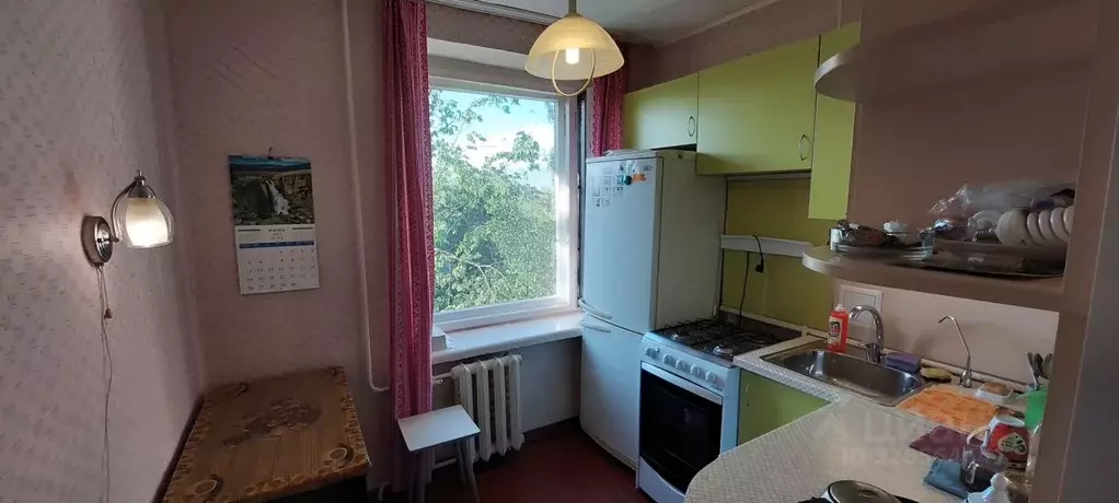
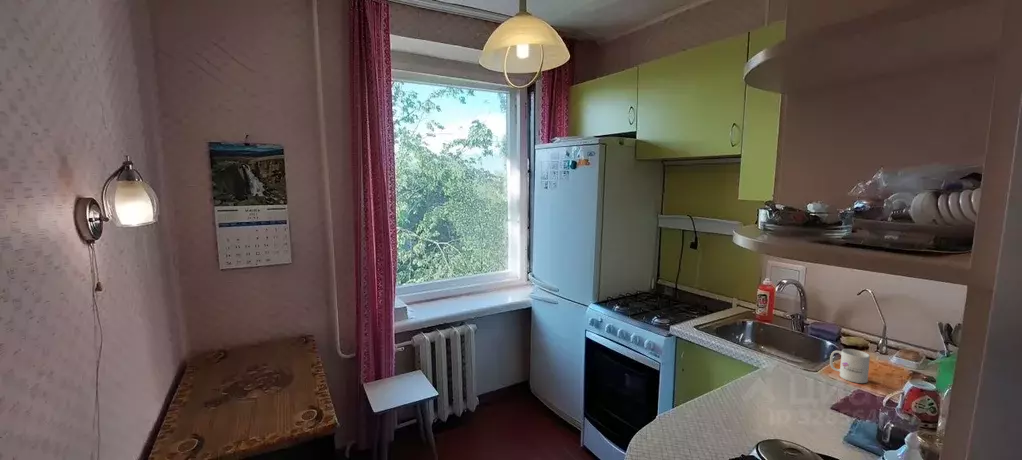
+ mug (848, 364)
